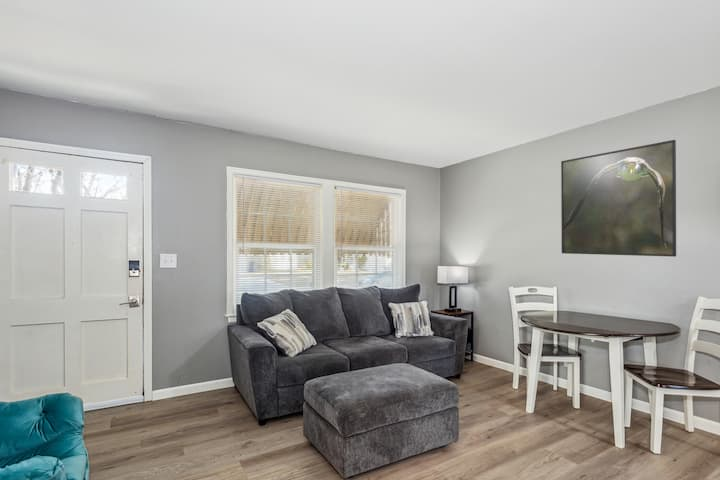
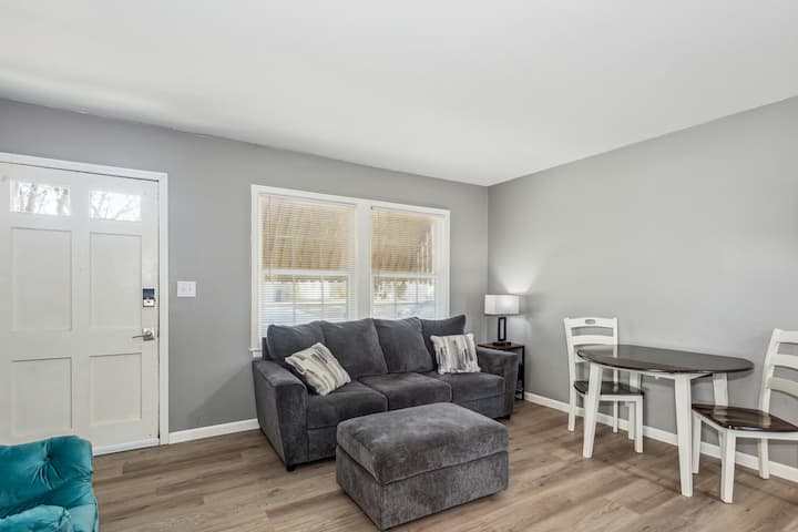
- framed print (612, 203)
